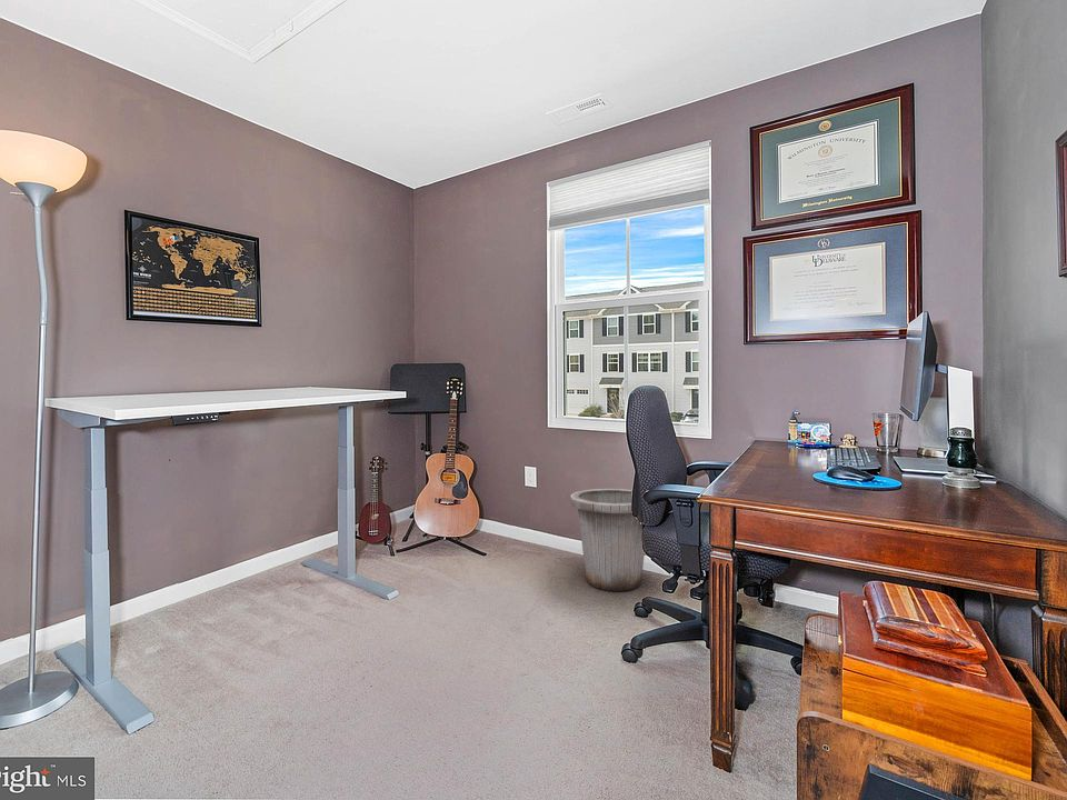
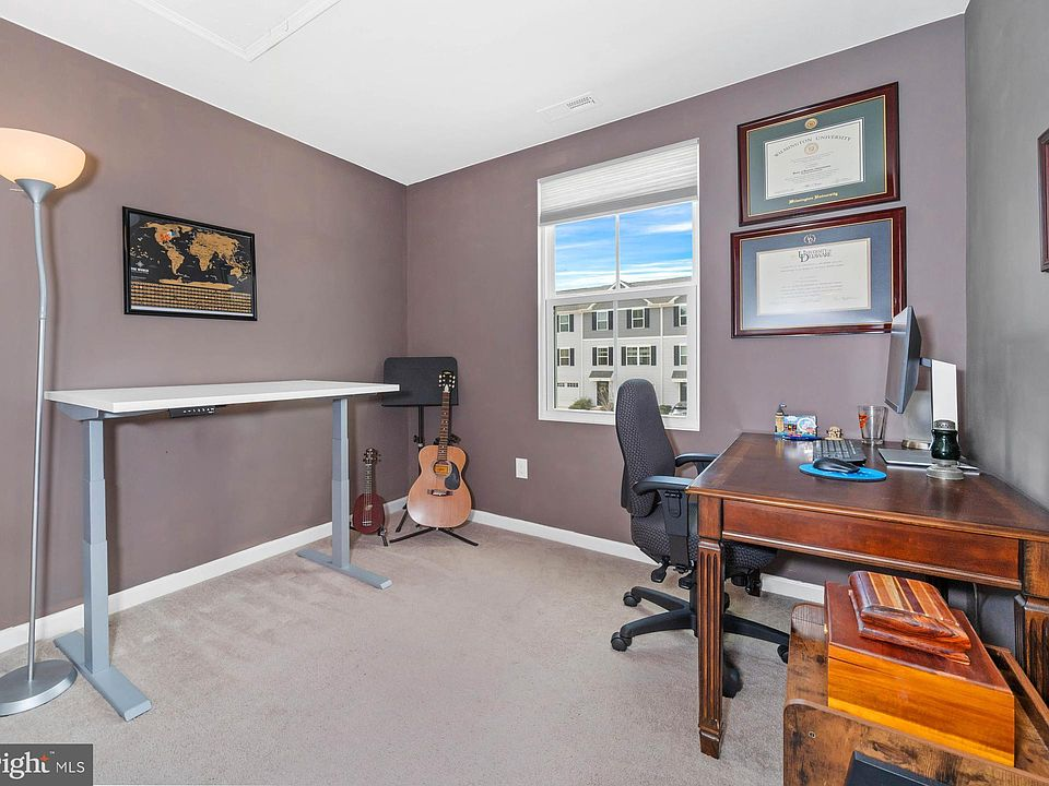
- trash can (612, 538)
